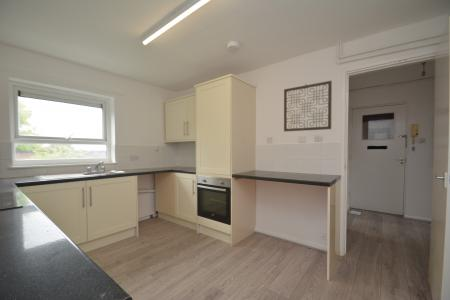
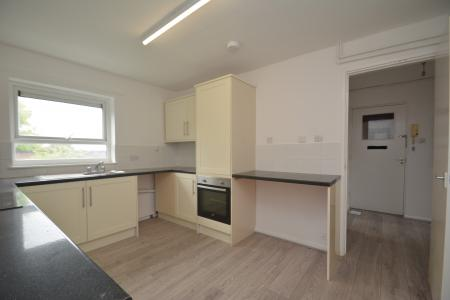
- wall art (306, 106)
